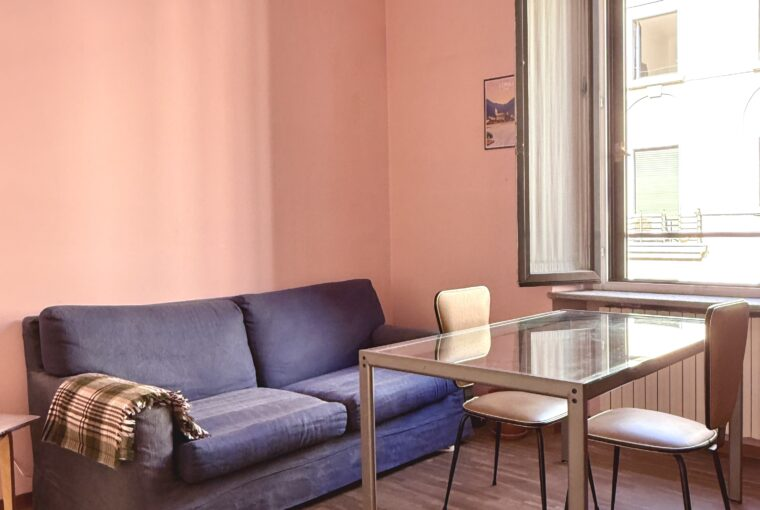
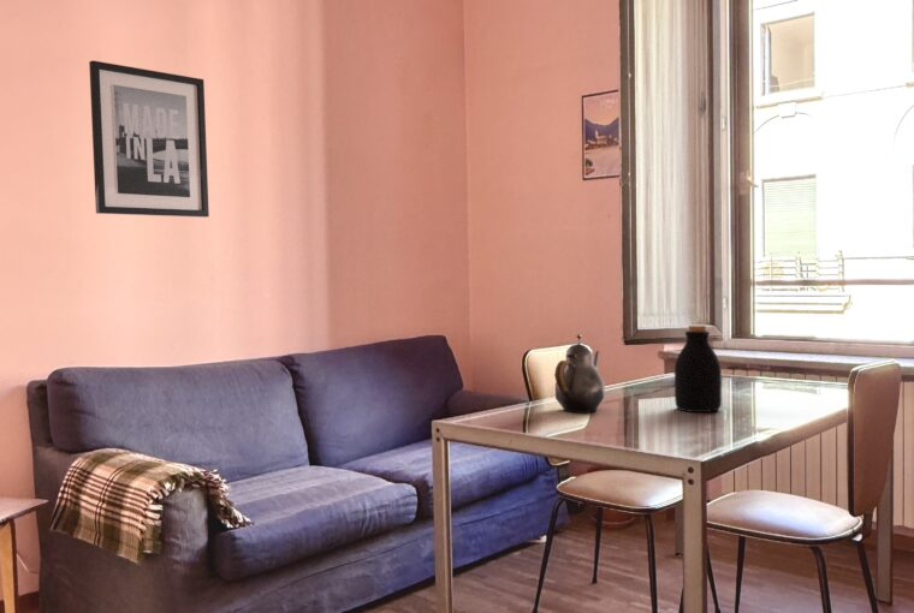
+ bottle (698, 367)
+ teapot (578, 371)
+ wall art (152, 143)
